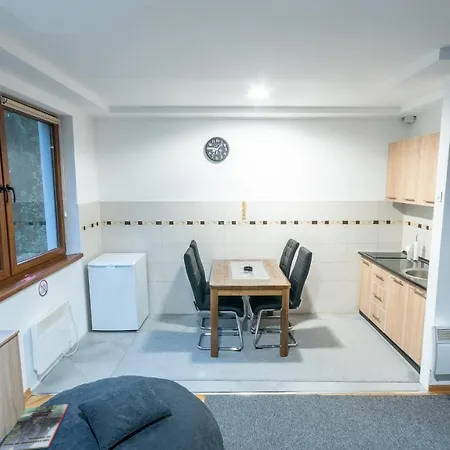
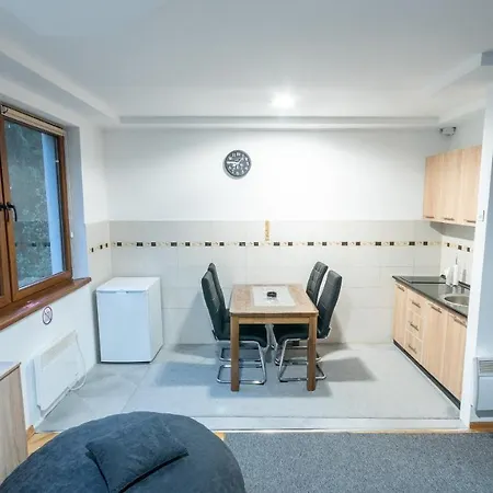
- magazine (36, 426)
